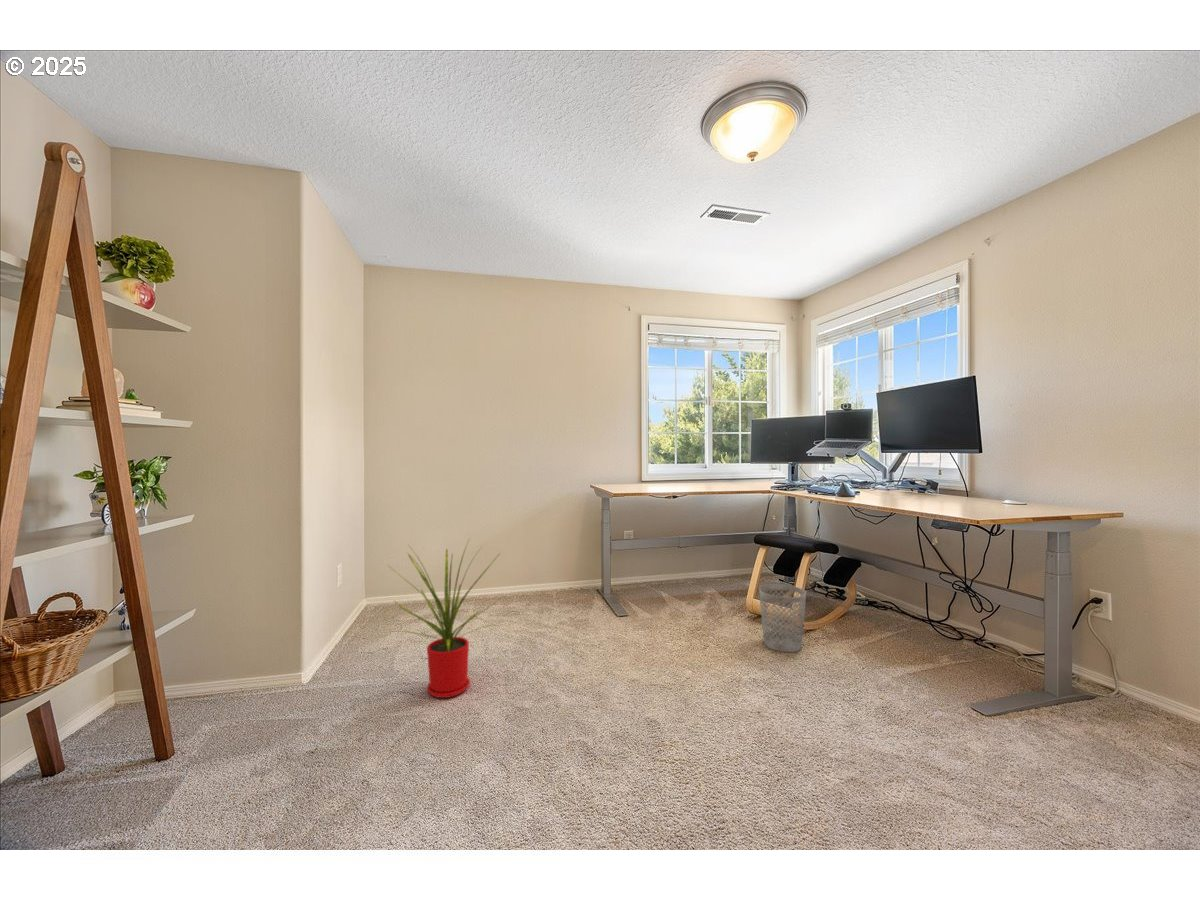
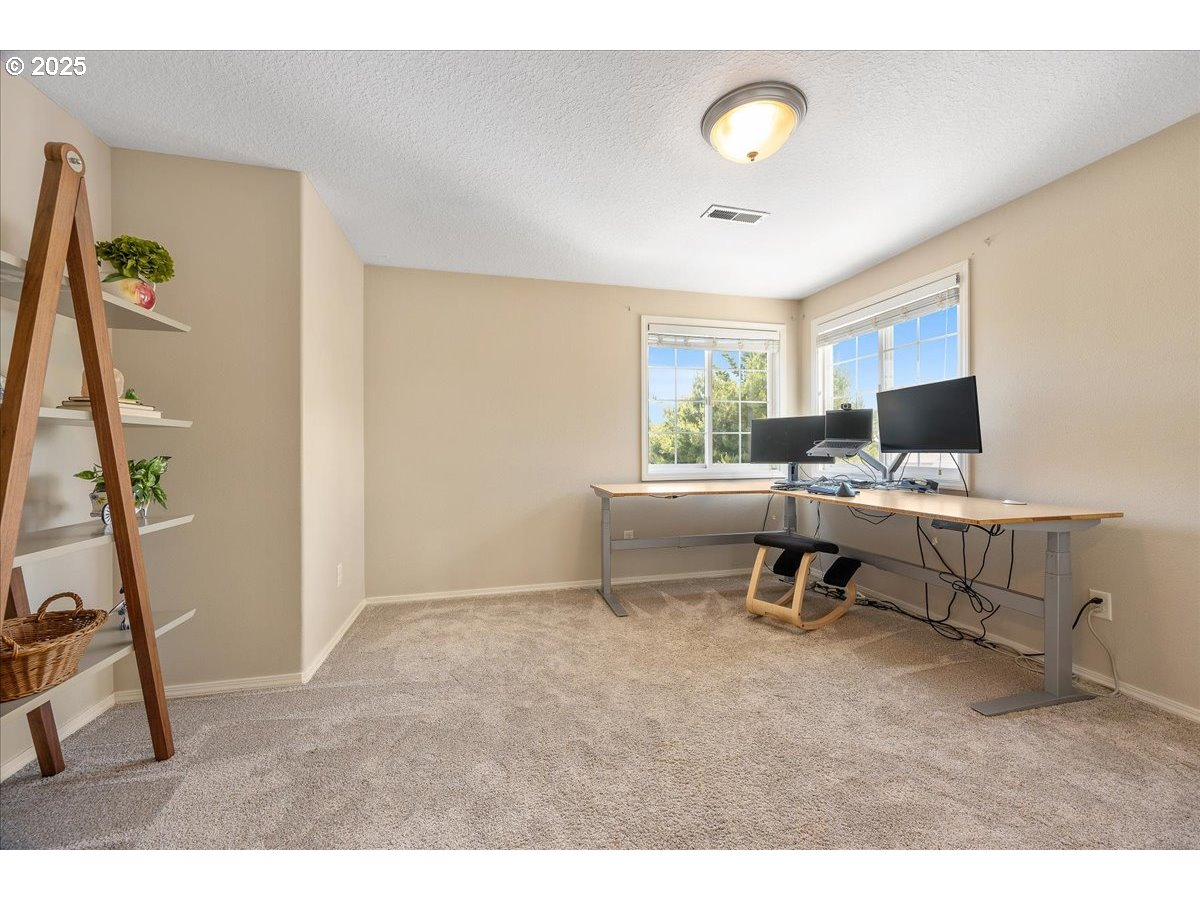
- wastebasket (782, 617)
- house plant (447, 615)
